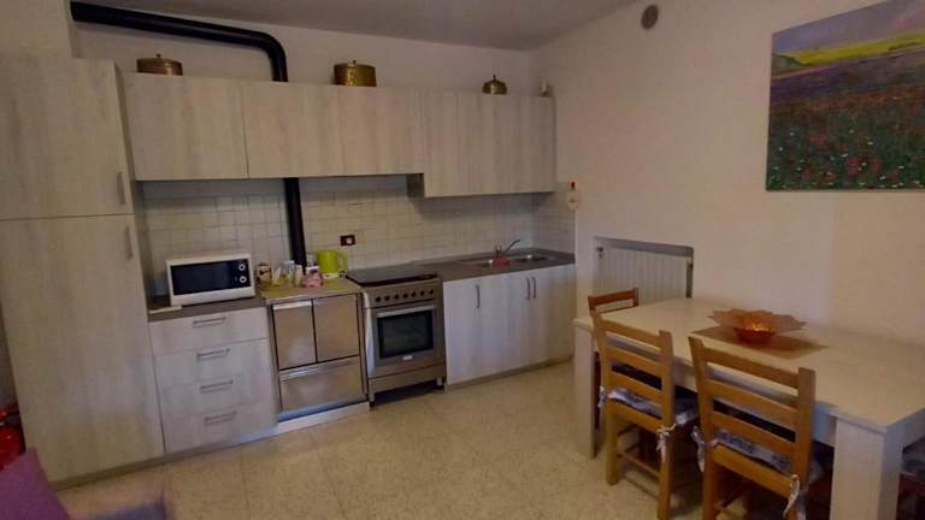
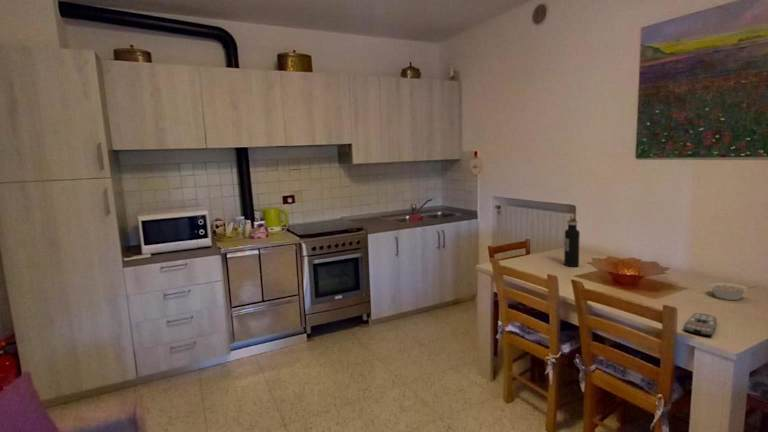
+ remote control (701, 323)
+ legume (728, 290)
+ water bottle (571, 243)
